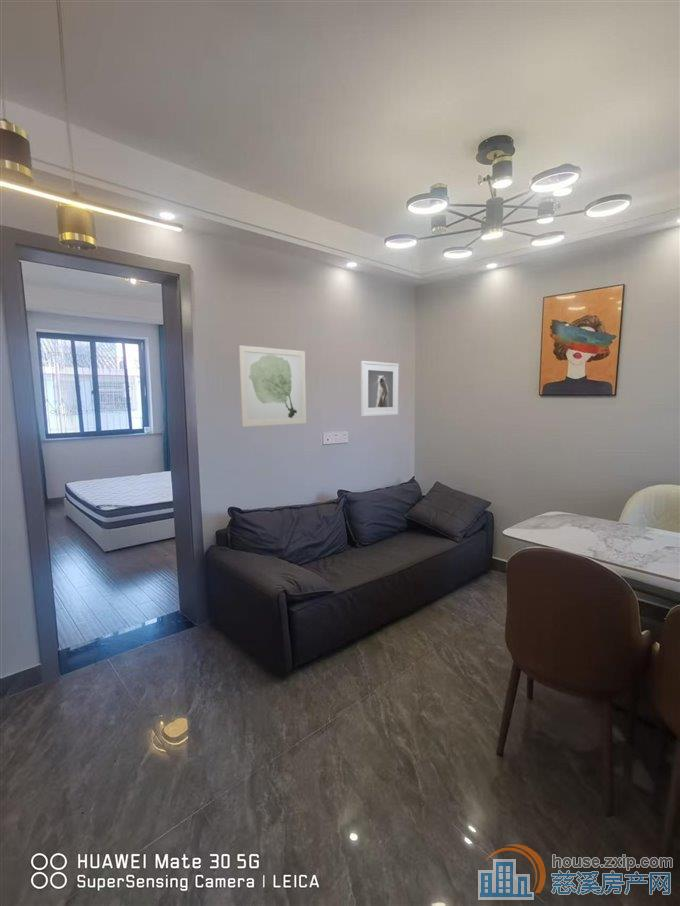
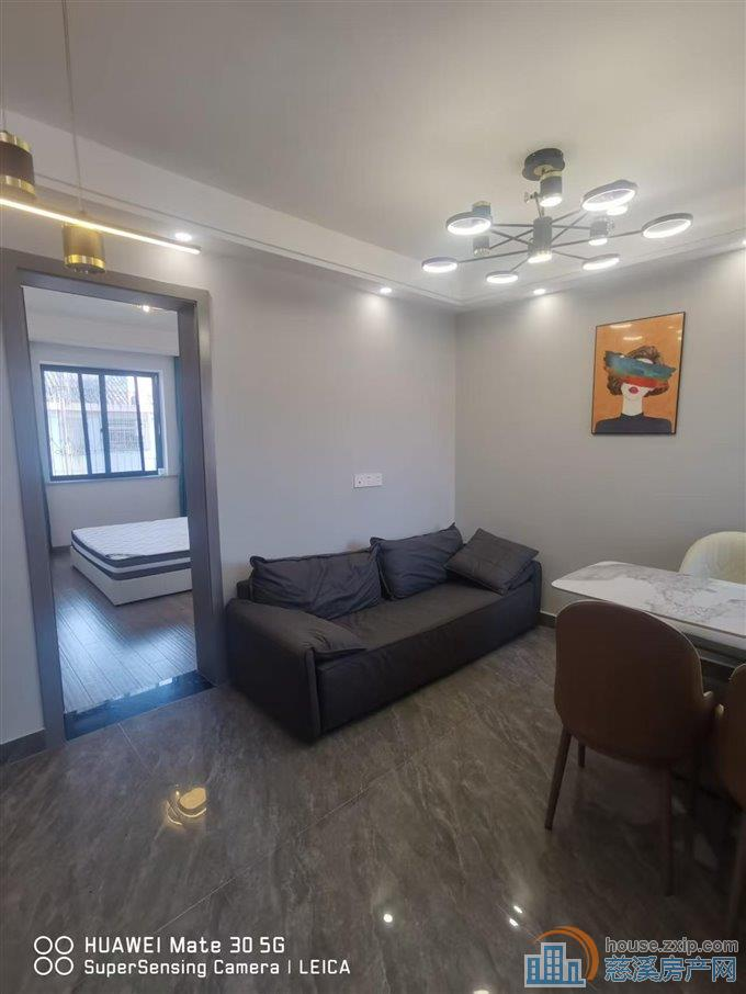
- wall art (275, 387)
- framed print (380, 389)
